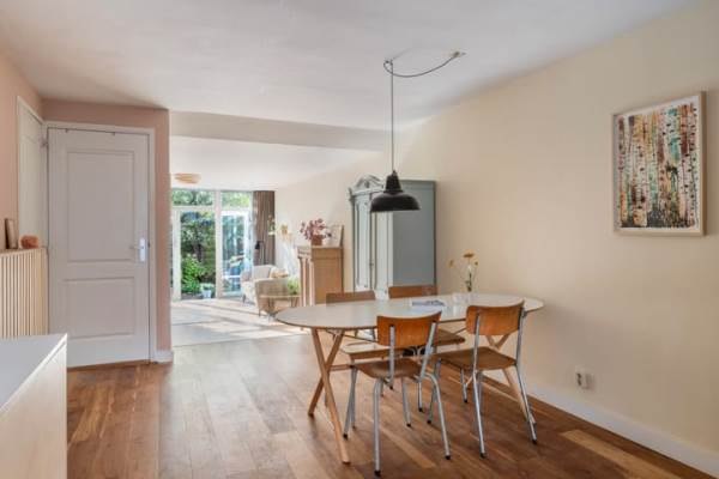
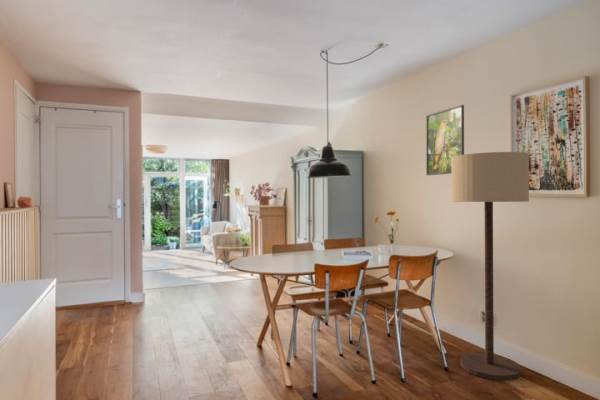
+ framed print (444, 142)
+ floor lamp (489, 261)
